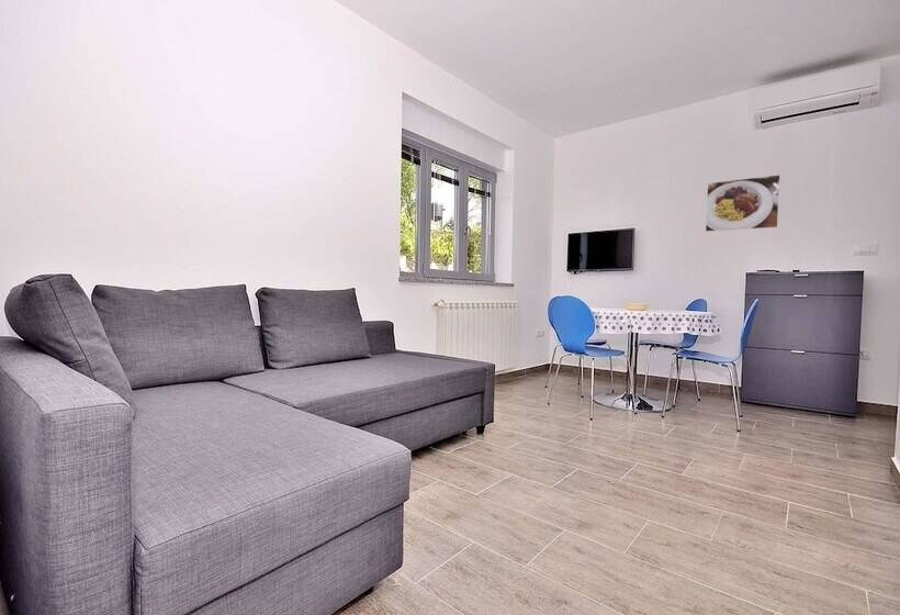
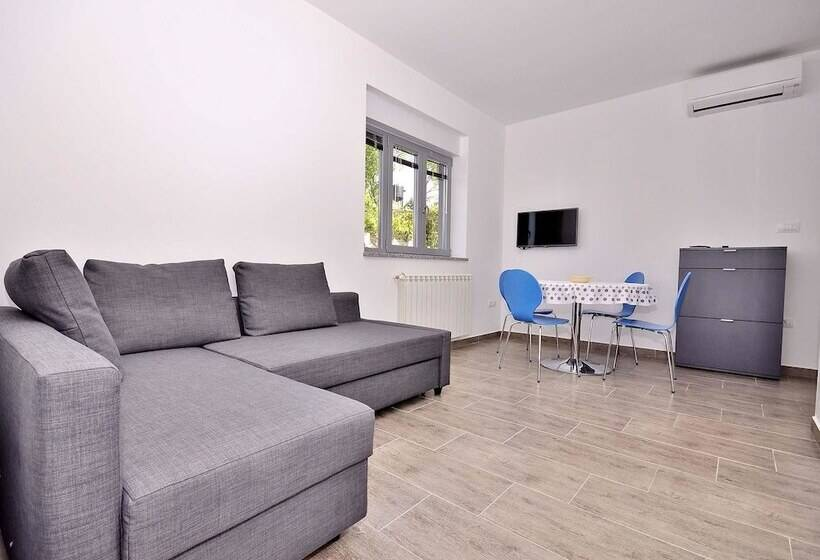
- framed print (741, 204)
